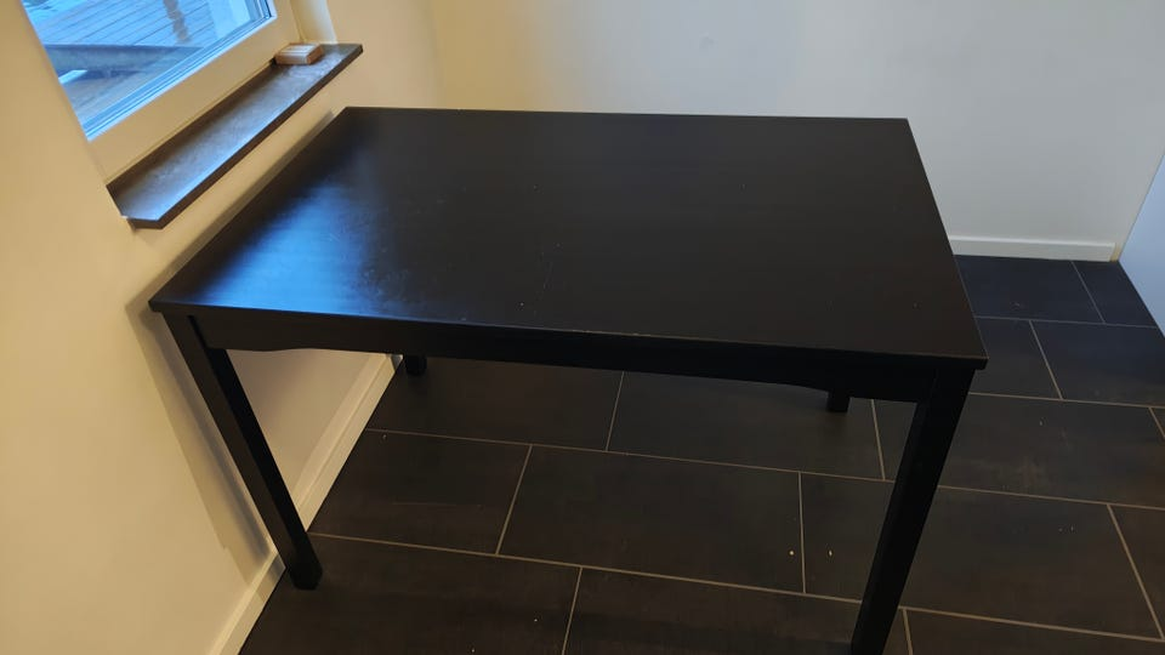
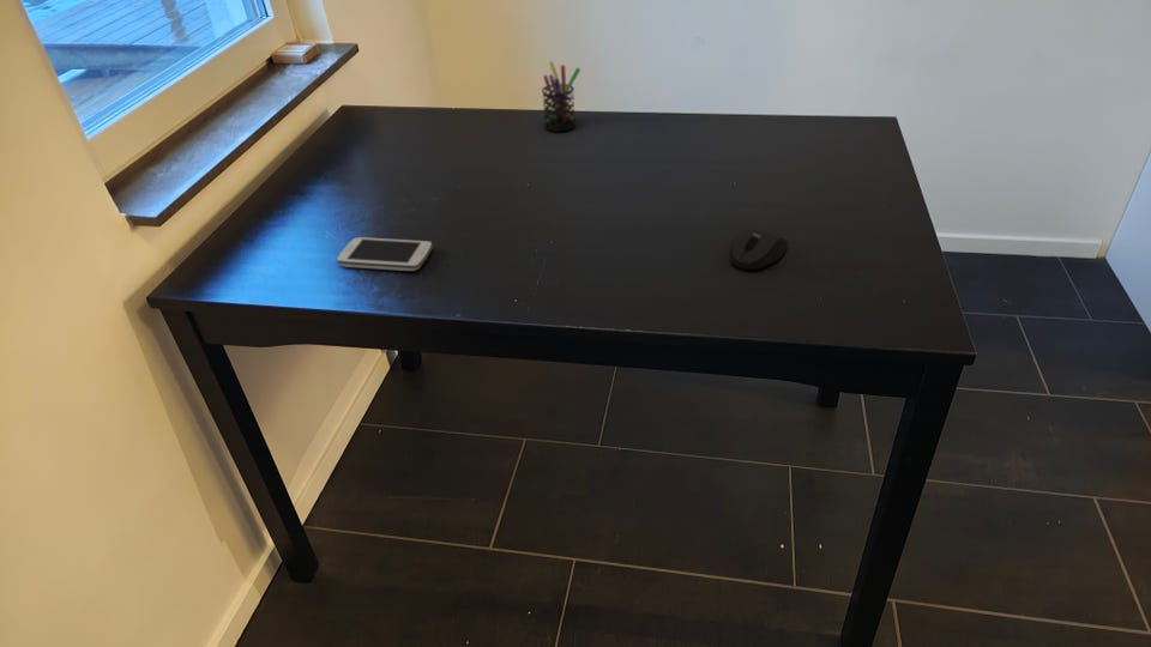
+ pen holder (562, 93)
+ smartphone (385, 253)
+ mouse (759, 243)
